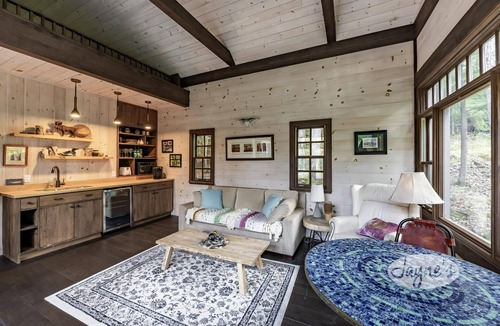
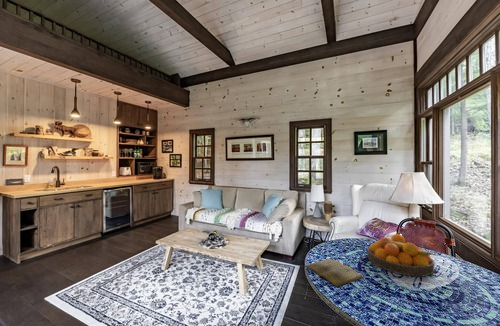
+ book (332, 269)
+ fruit bowl (398, 250)
